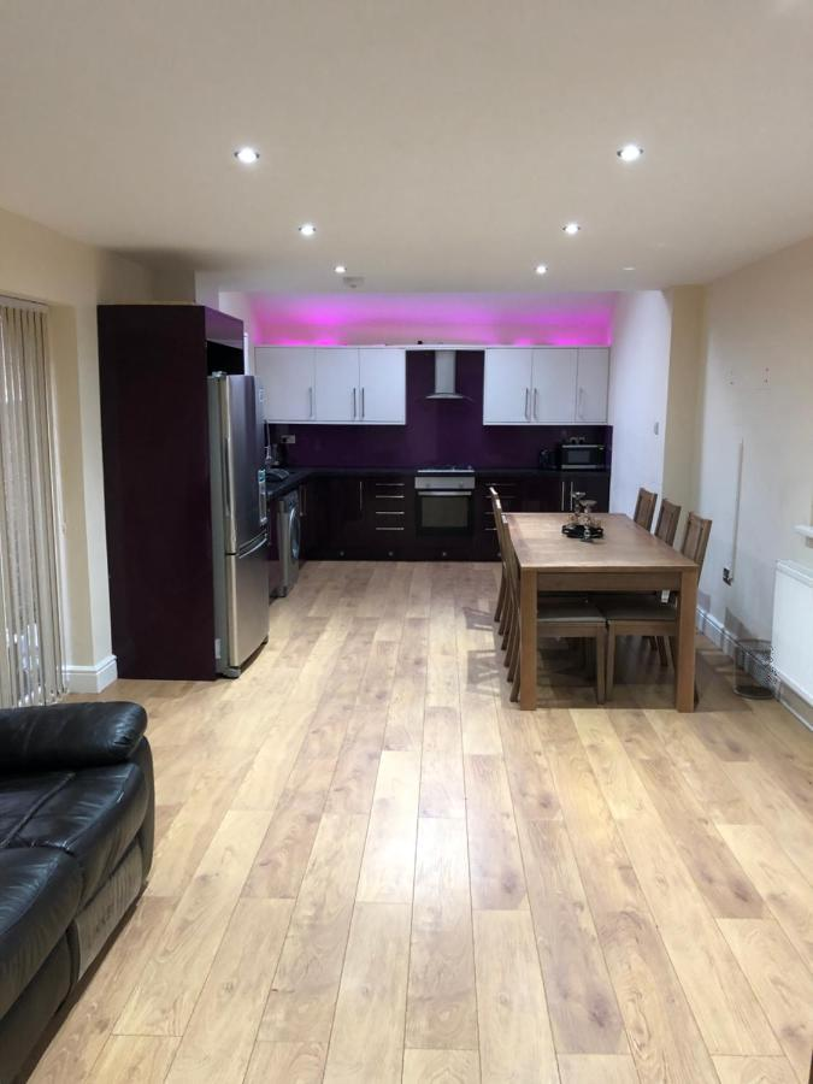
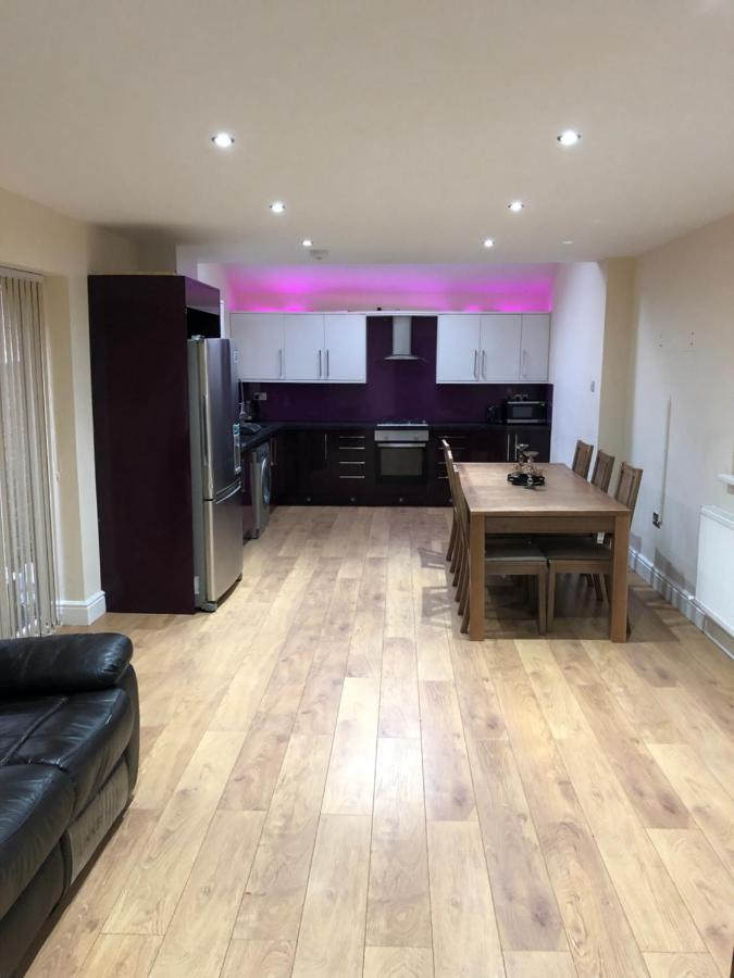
- waste bin (755, 668)
